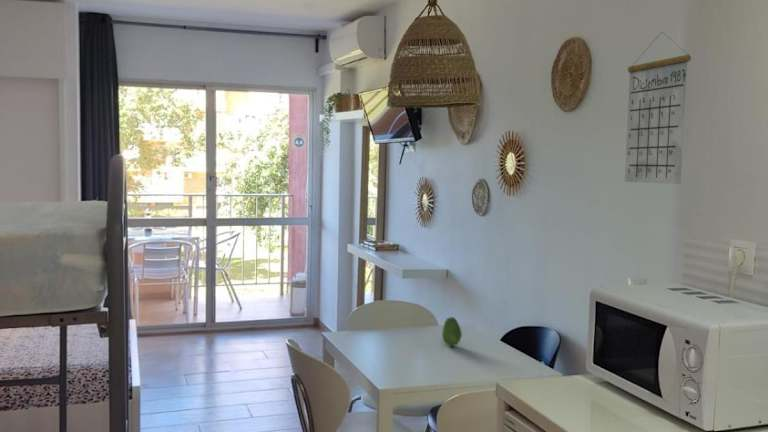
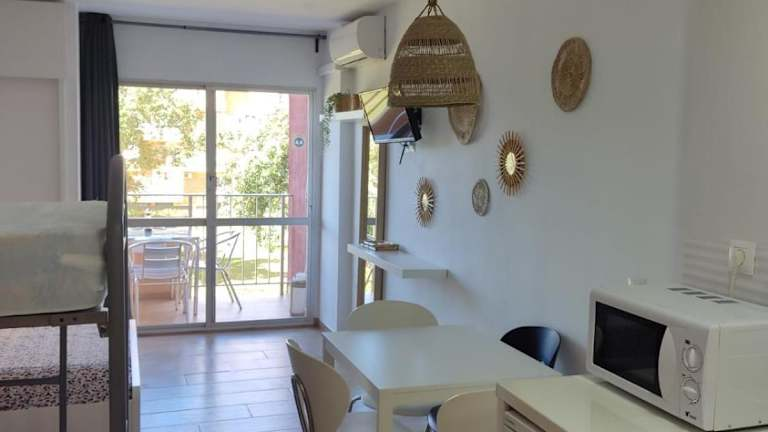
- calendar (655, 107)
- fruit (451, 331)
